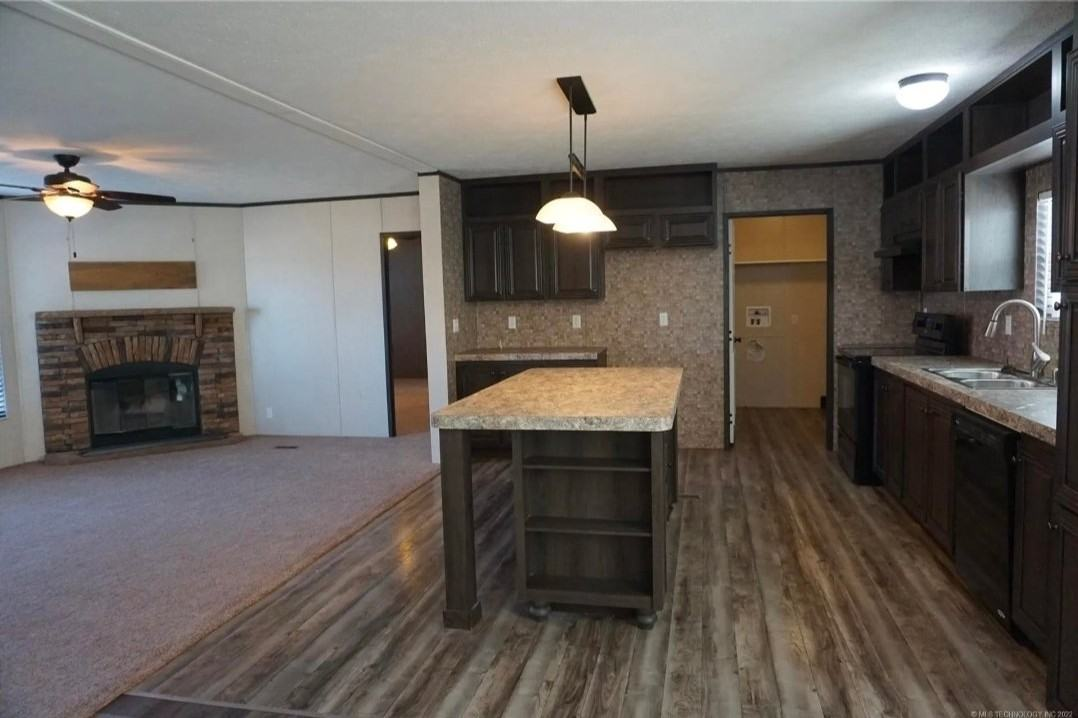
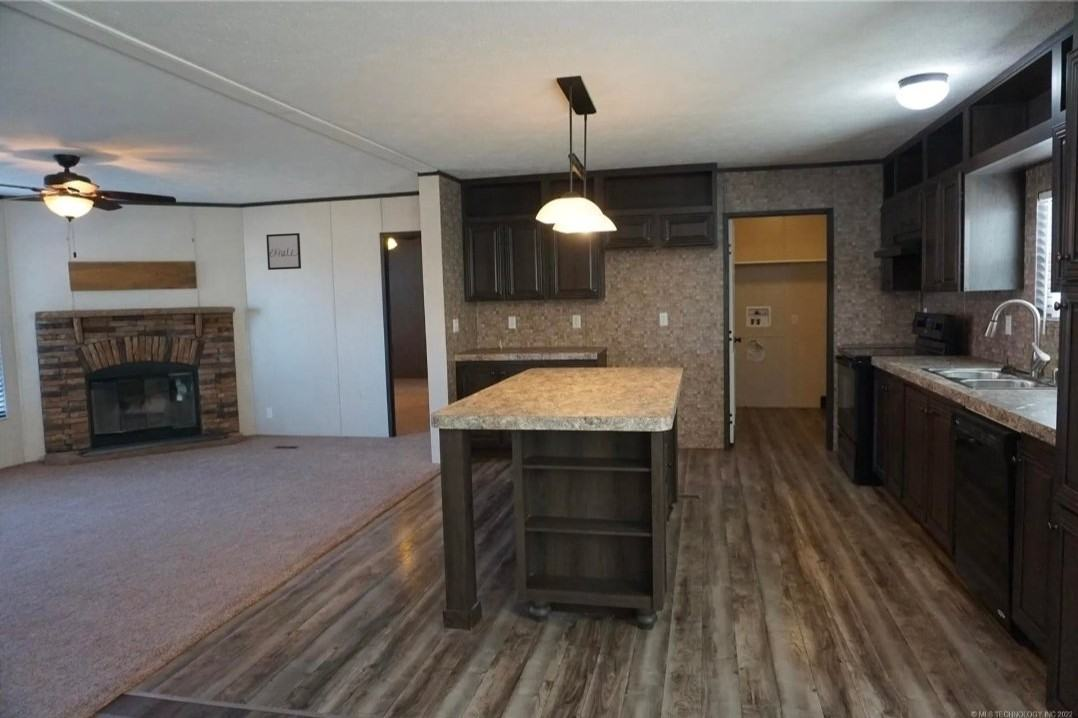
+ wall art (283, 251)
